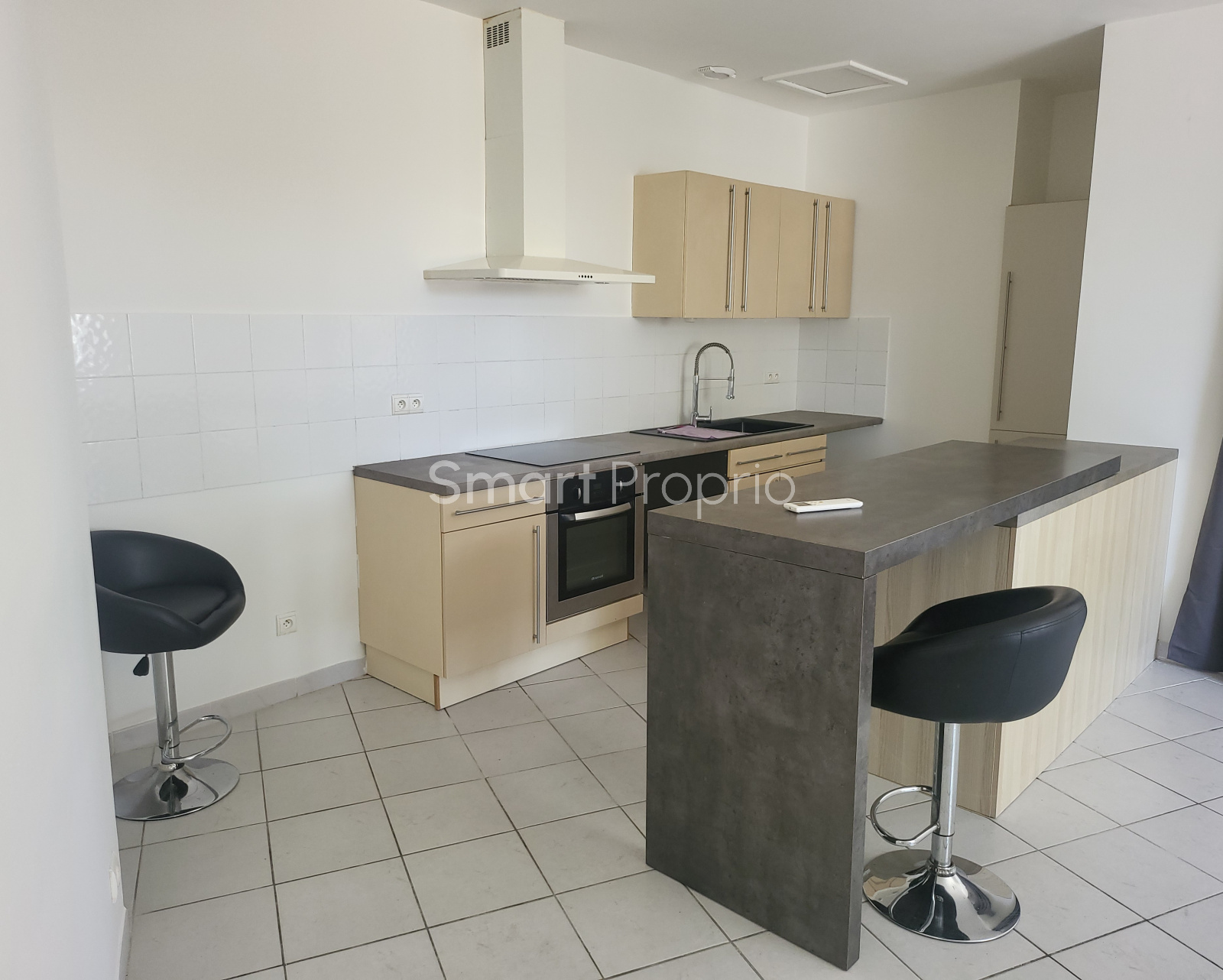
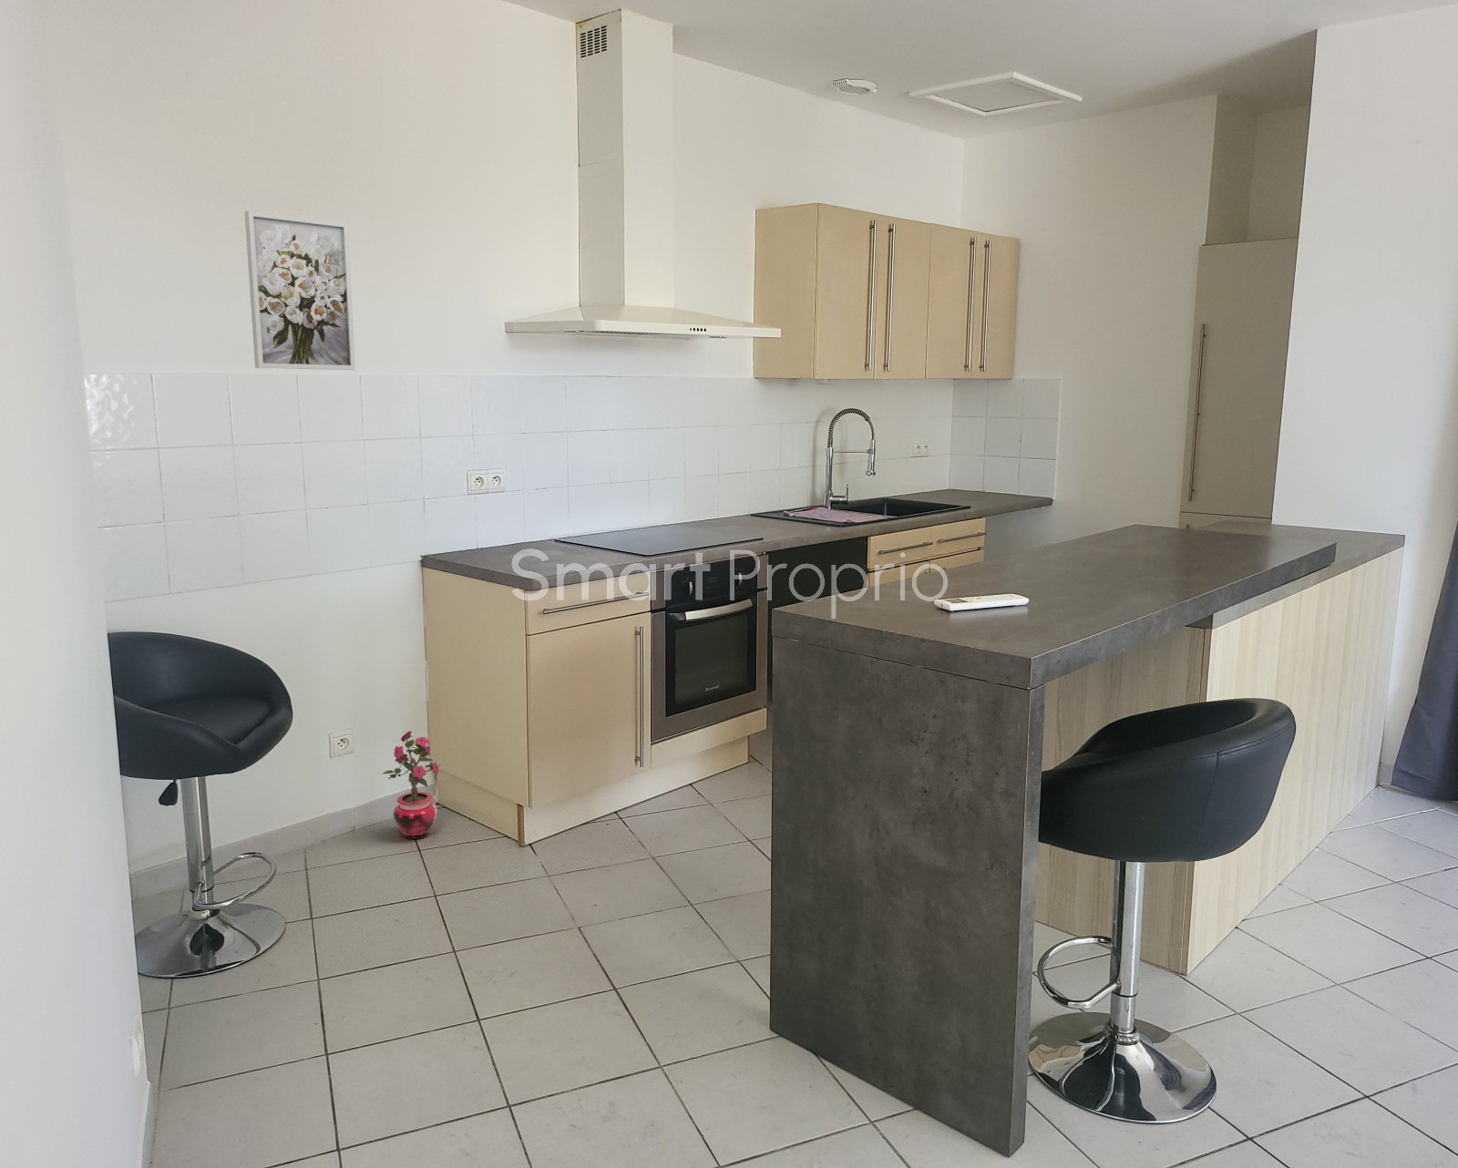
+ wall art (302, 293)
+ potted plant (411, 783)
